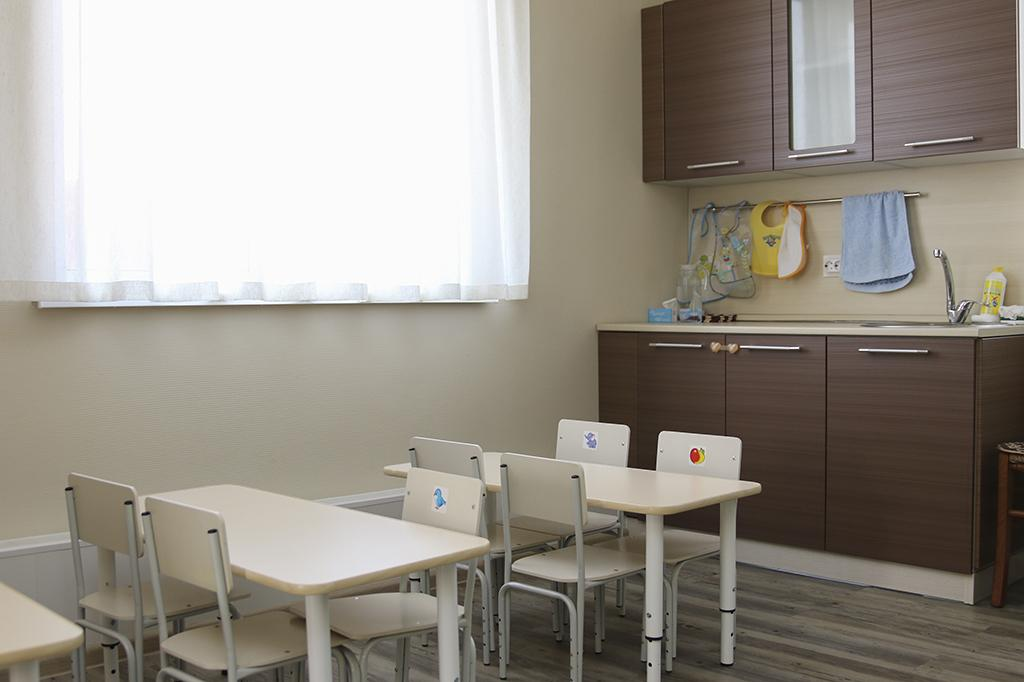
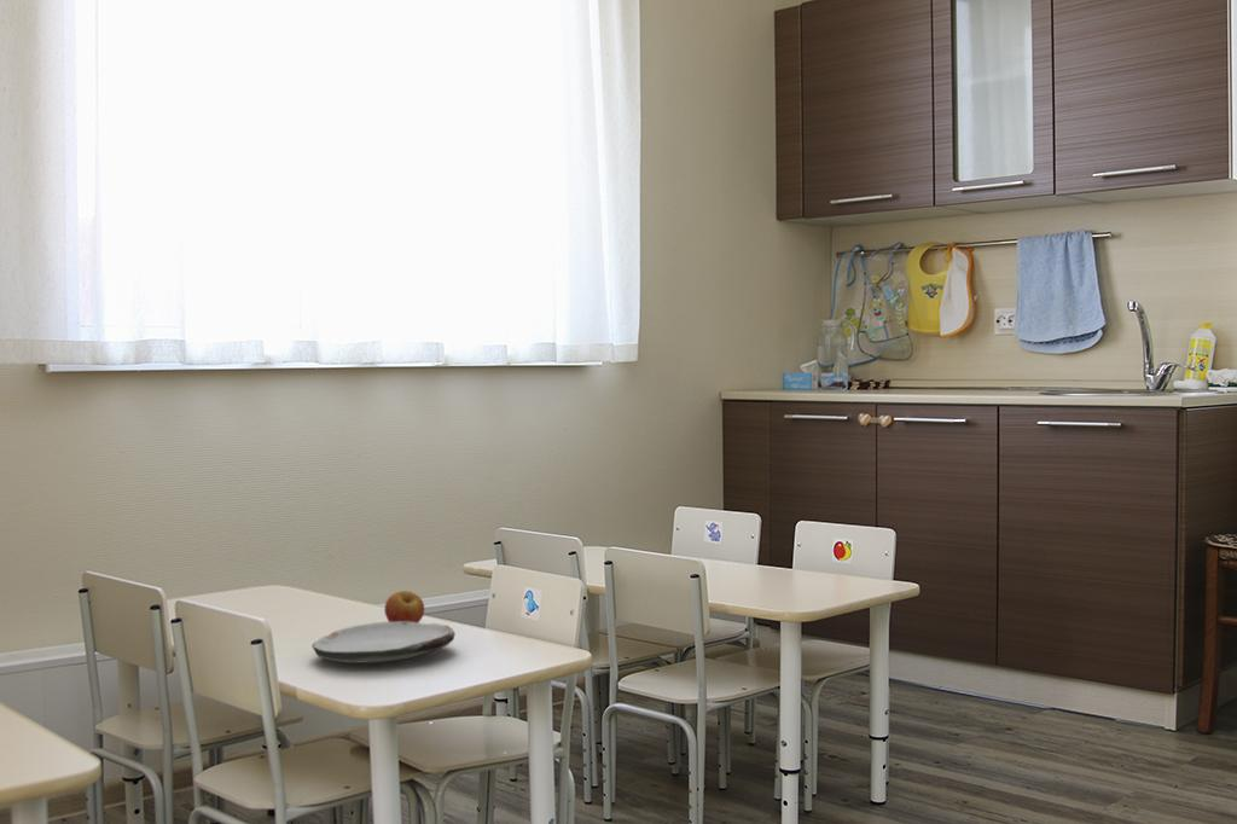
+ apple (405, 609)
+ plate (384, 643)
